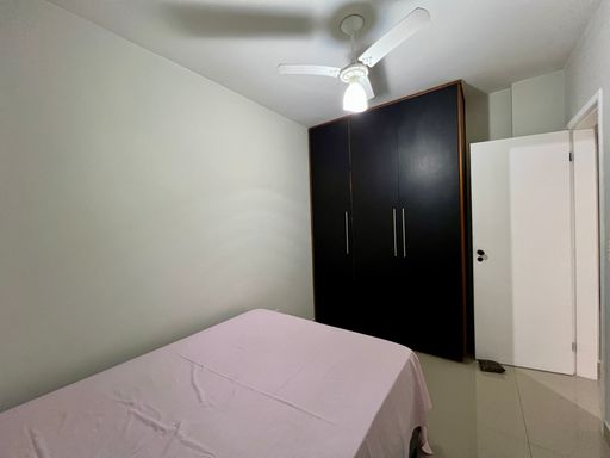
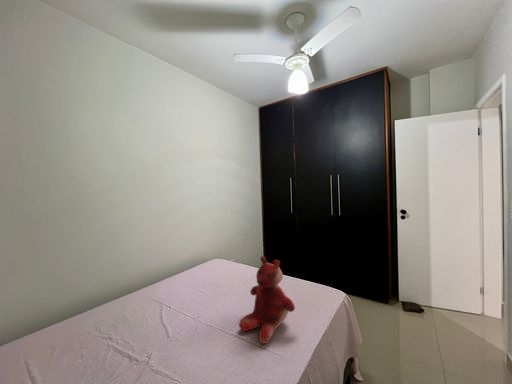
+ teddy bear (264, 293)
